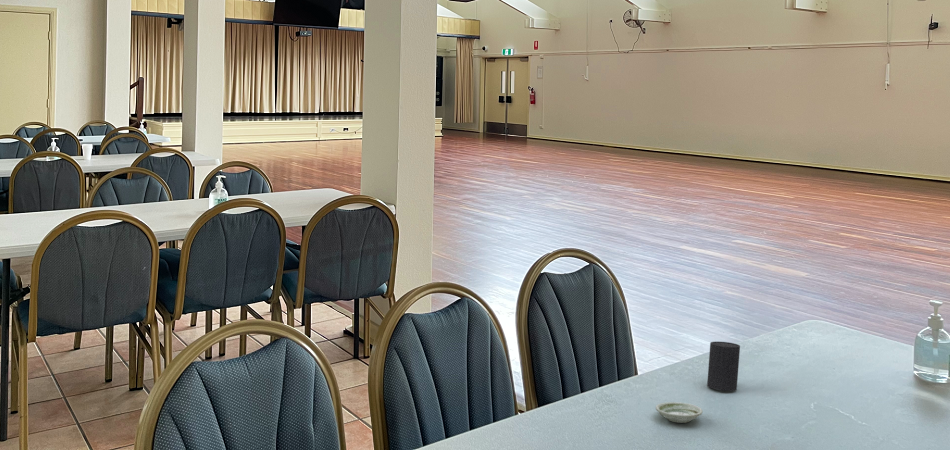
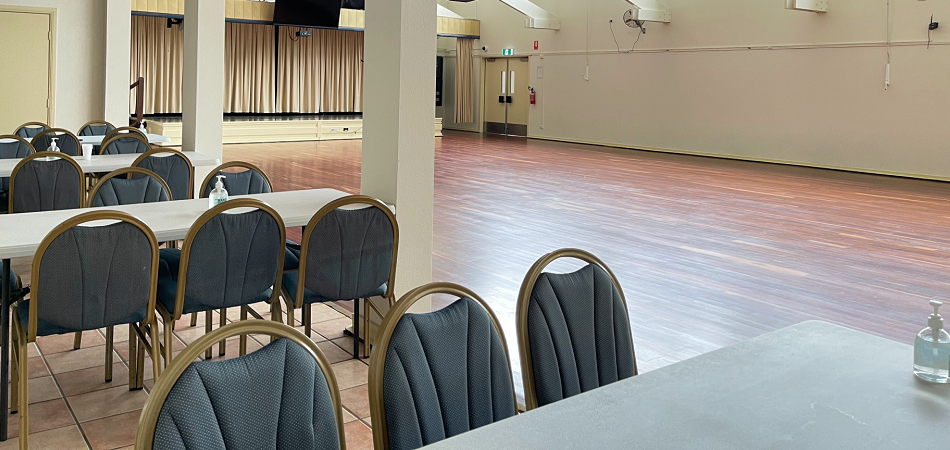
- saucer (678, 413)
- cup (723, 365)
